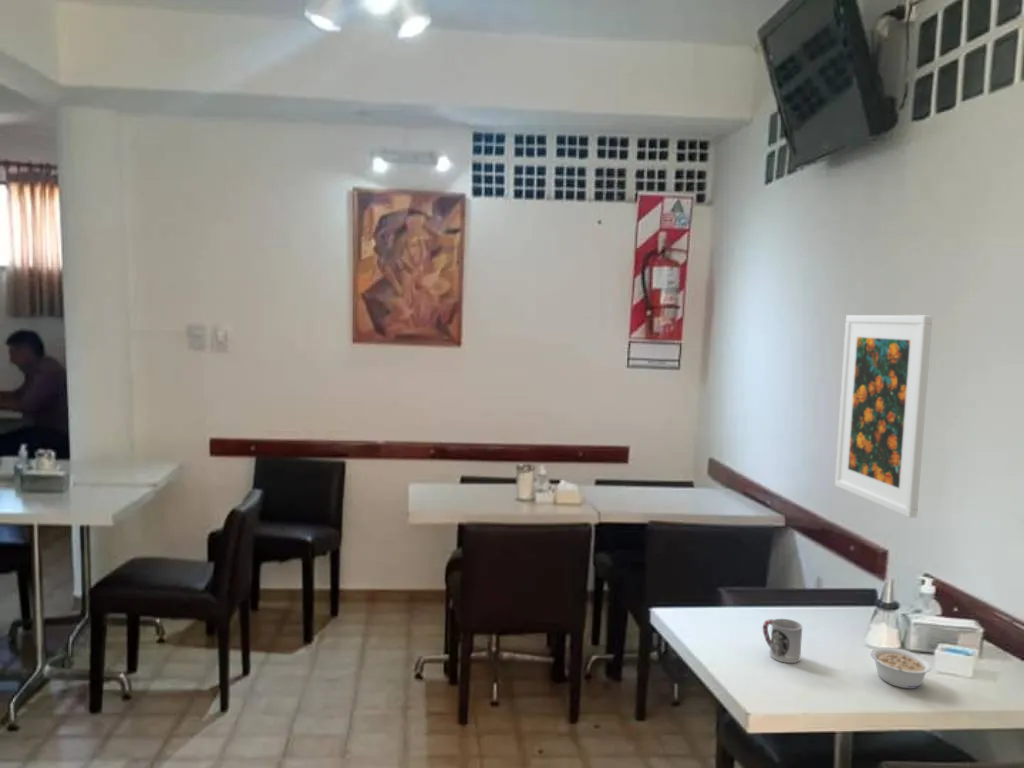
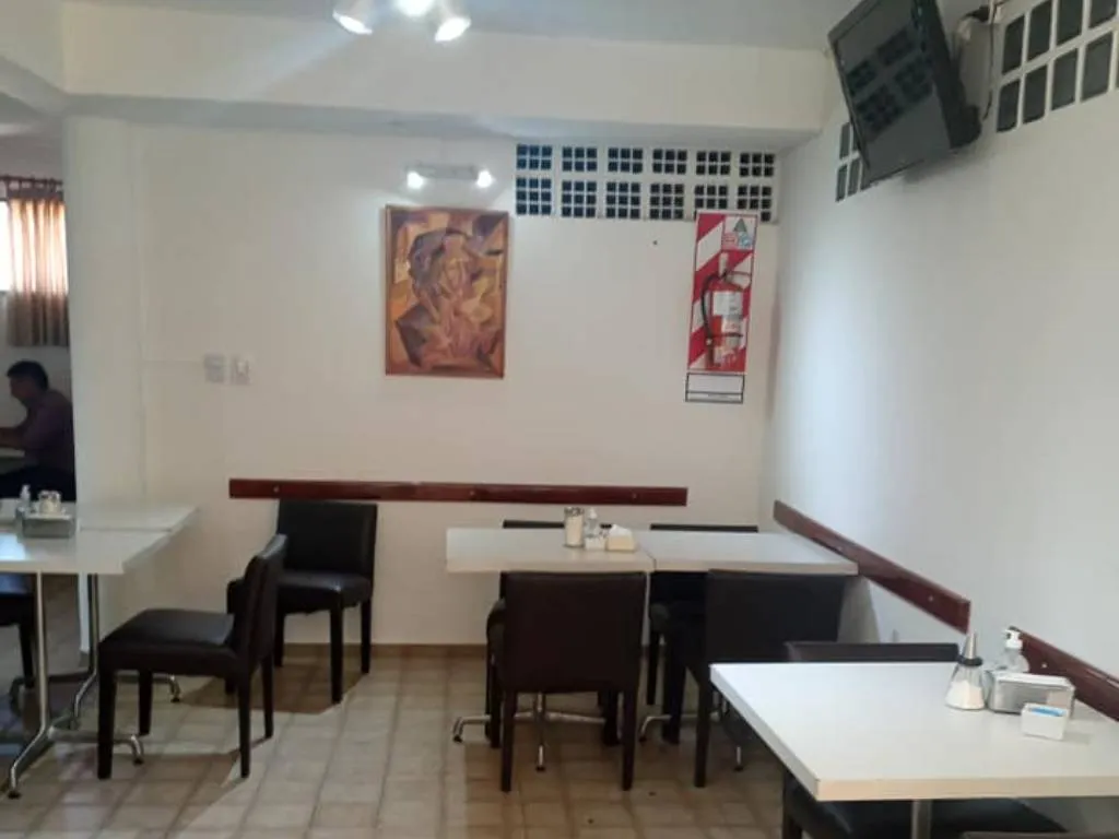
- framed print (878, 408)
- legume (901, 668)
- cup (780, 638)
